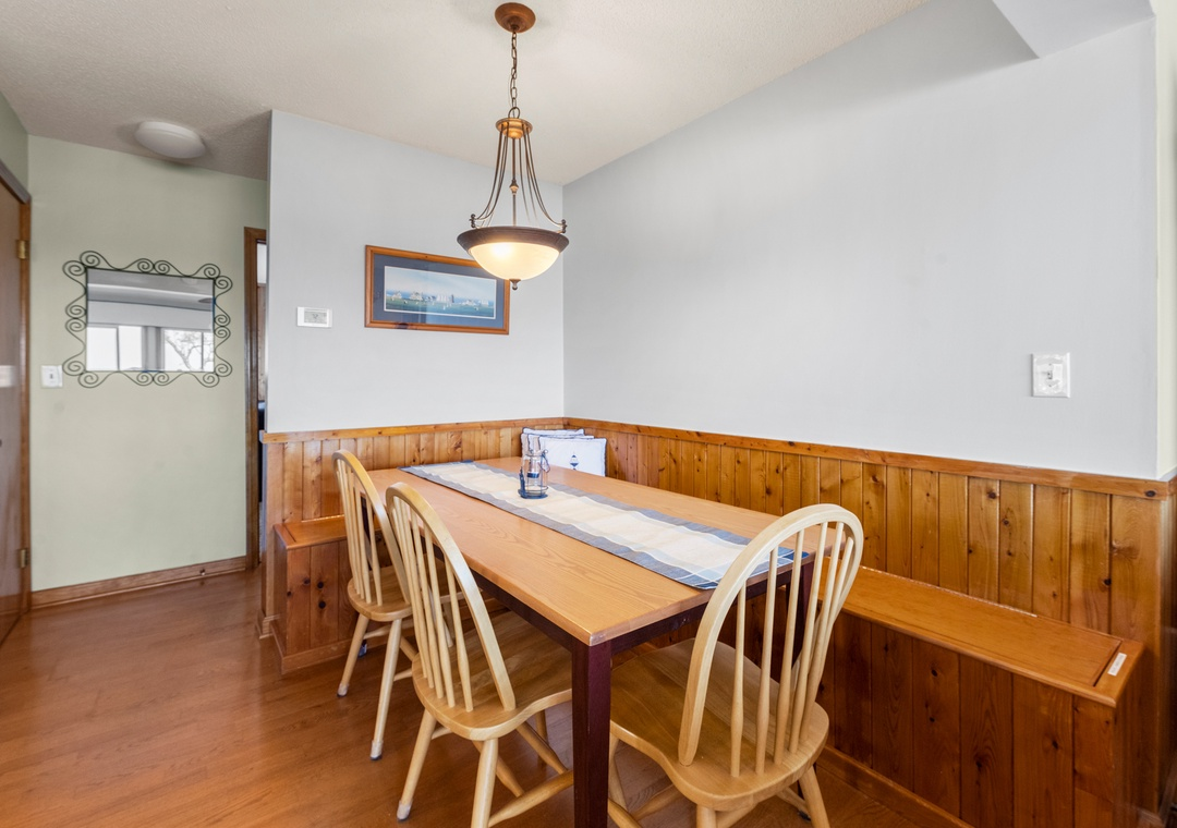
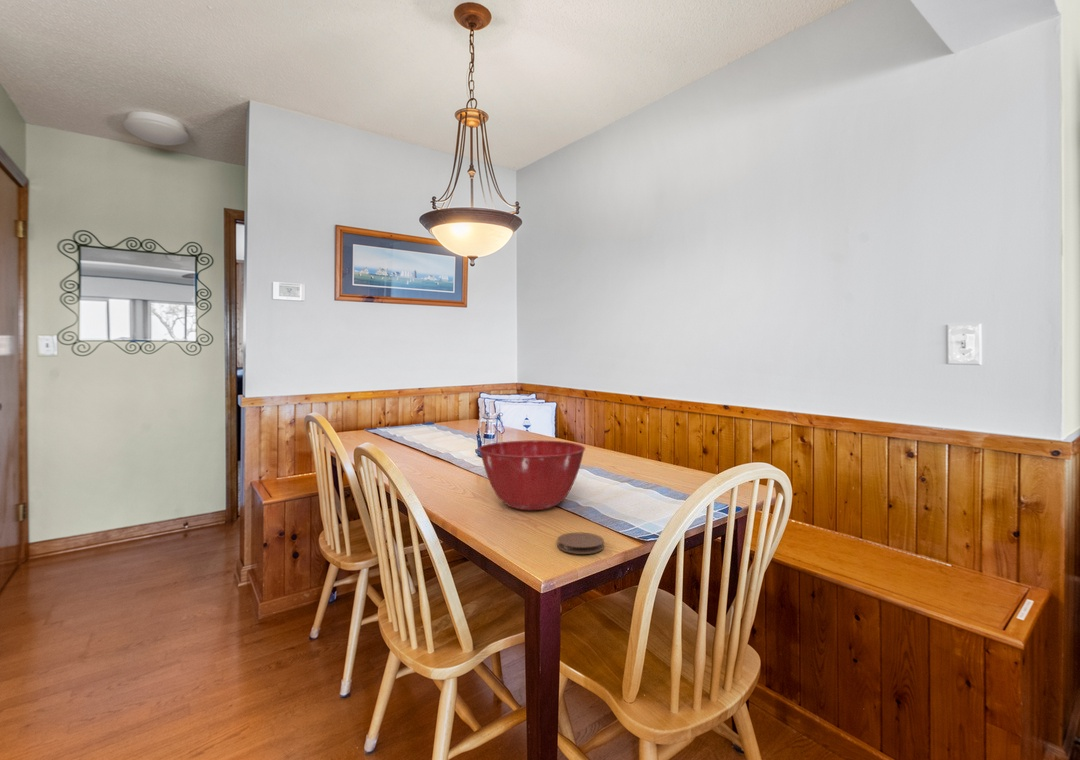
+ coaster (580, 542)
+ mixing bowl (531, 475)
